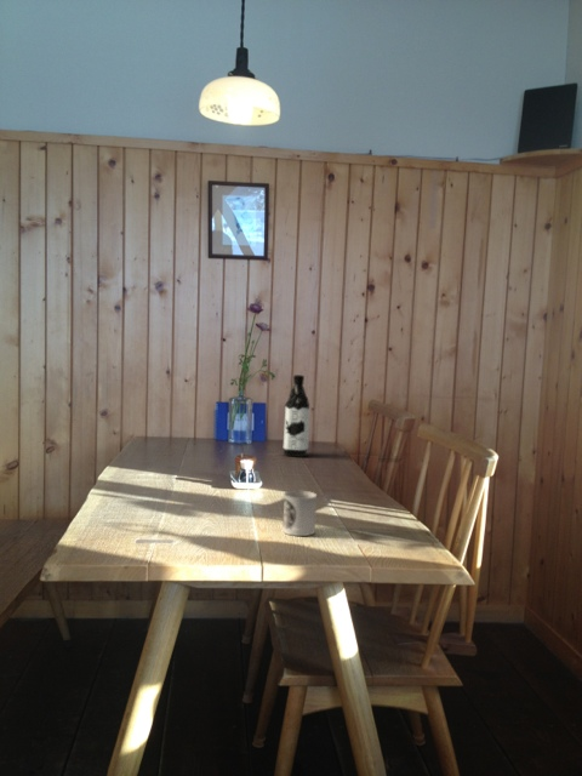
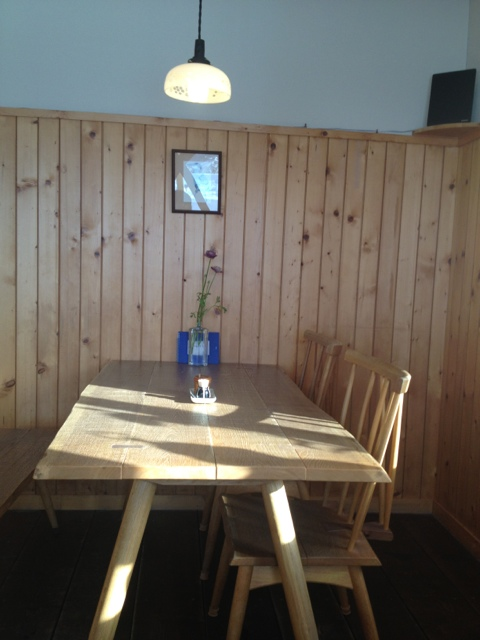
- cup (296, 510)
- water bottle (296, 415)
